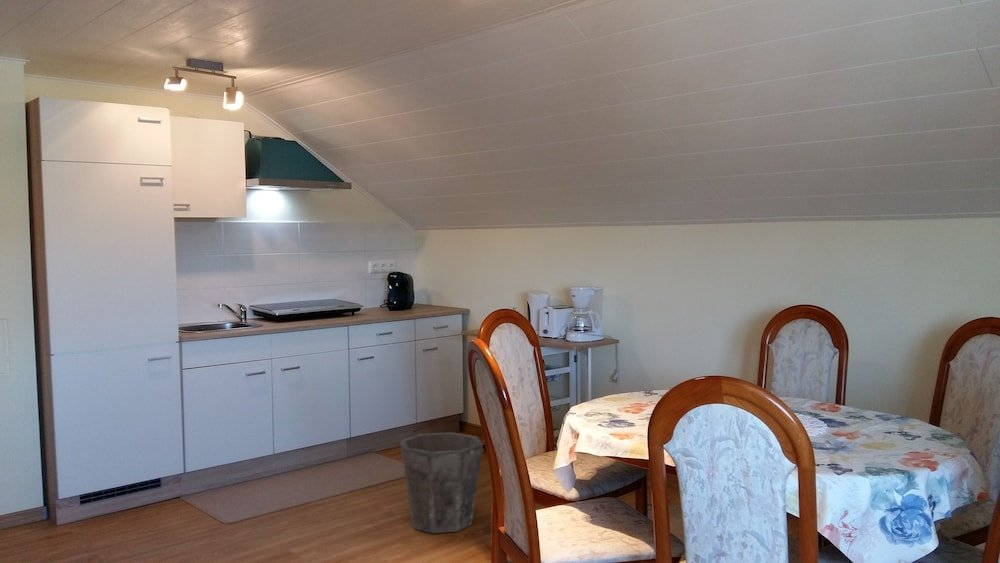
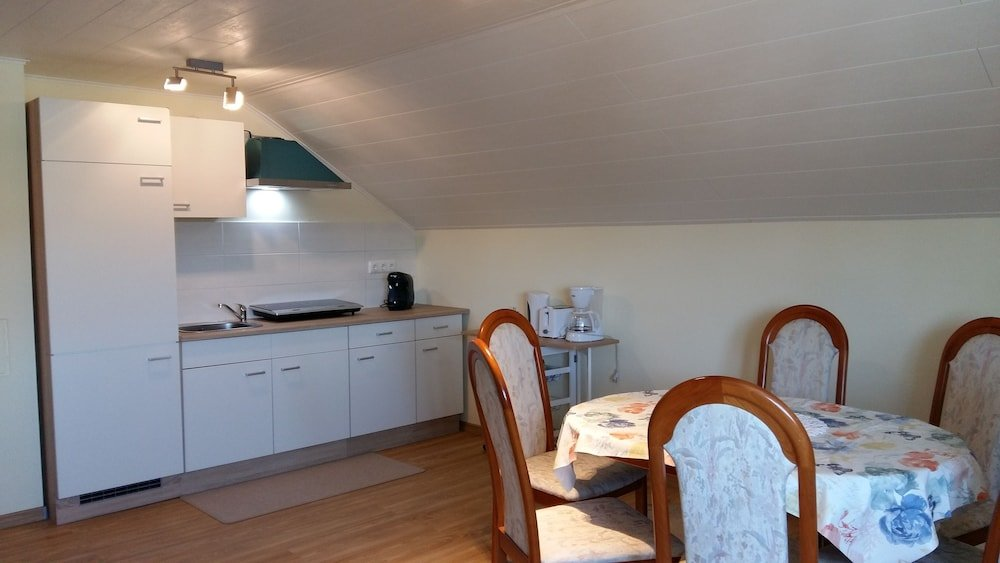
- waste bin (441, 482)
